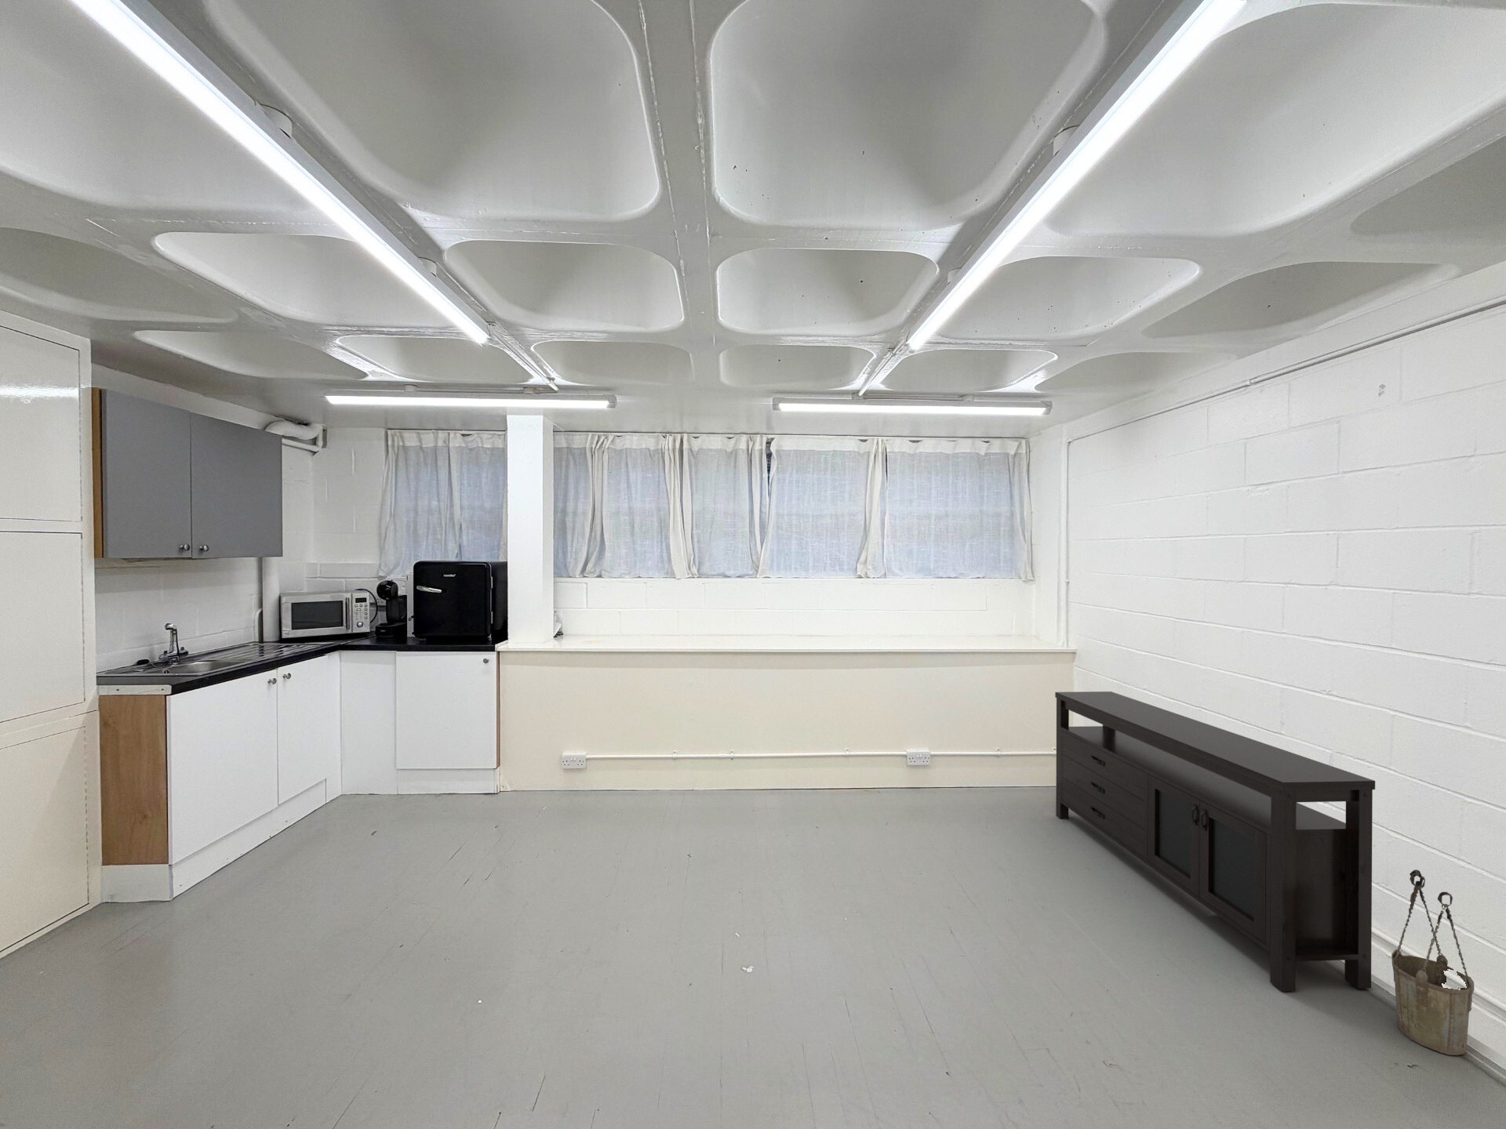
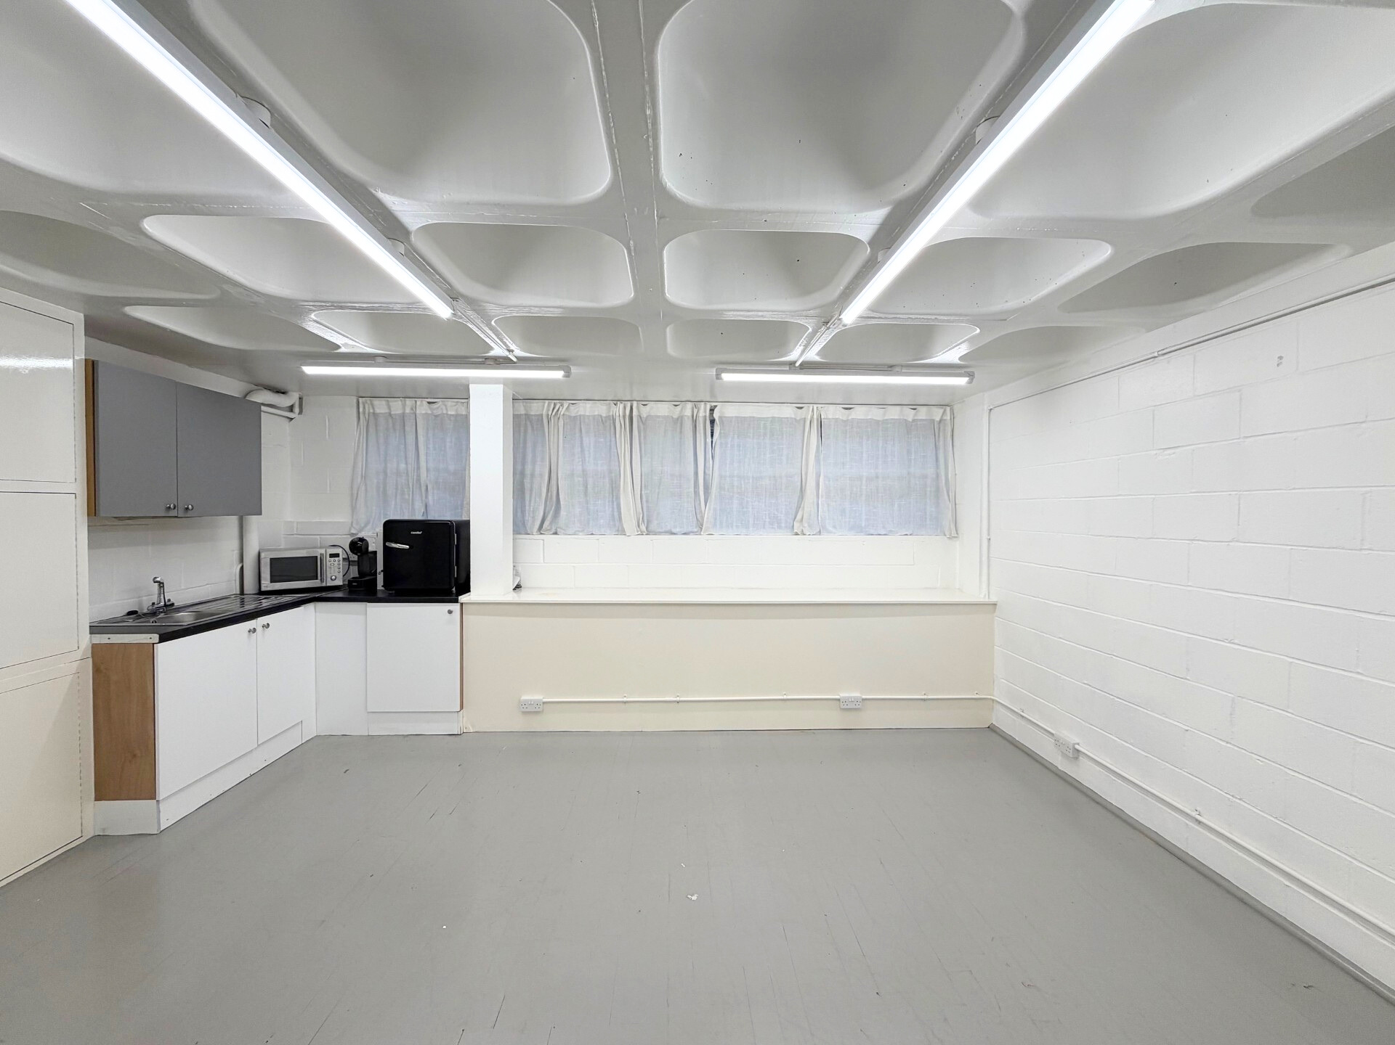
- media console (1174, 803)
- bucket (1432, 961)
